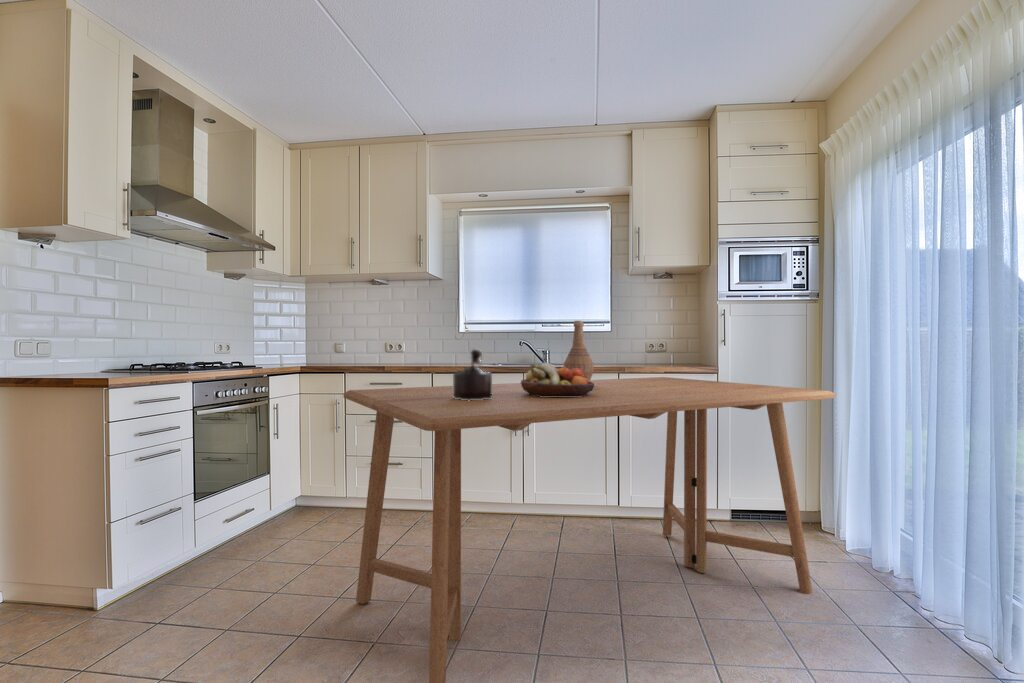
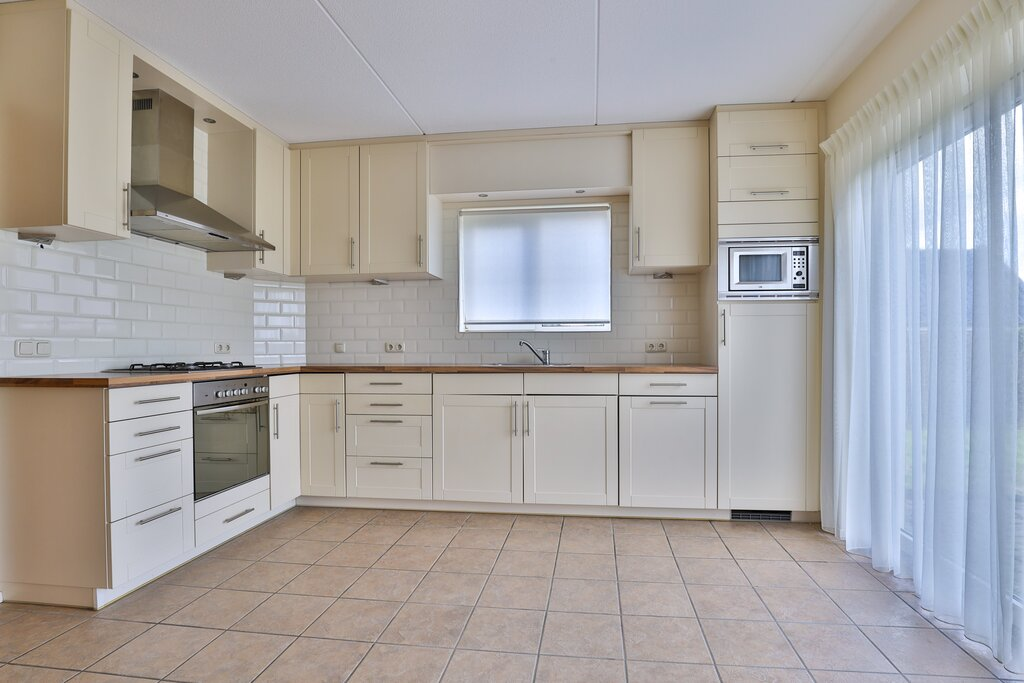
- vase (578, 352)
- dining table (587, 418)
- fruit bowl (557, 378)
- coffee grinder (475, 373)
